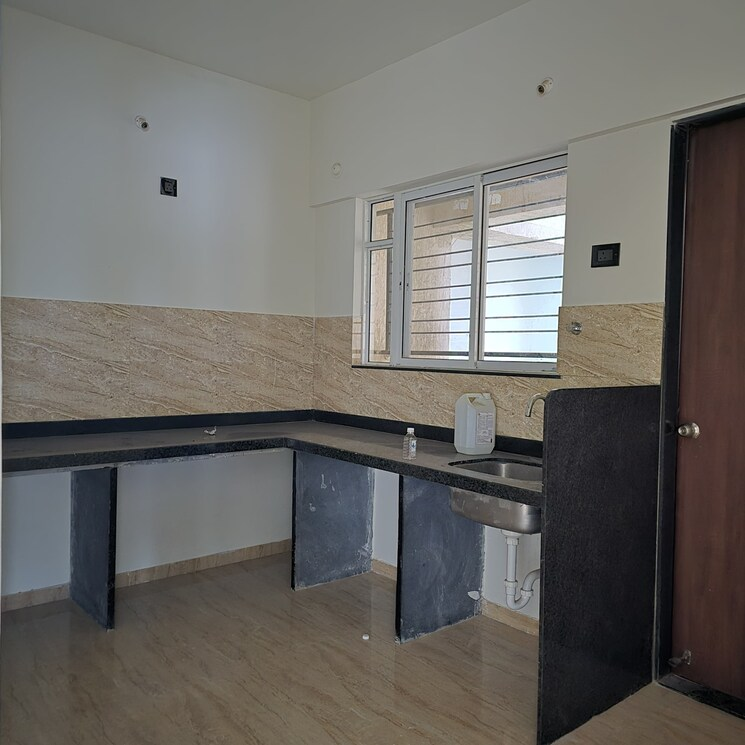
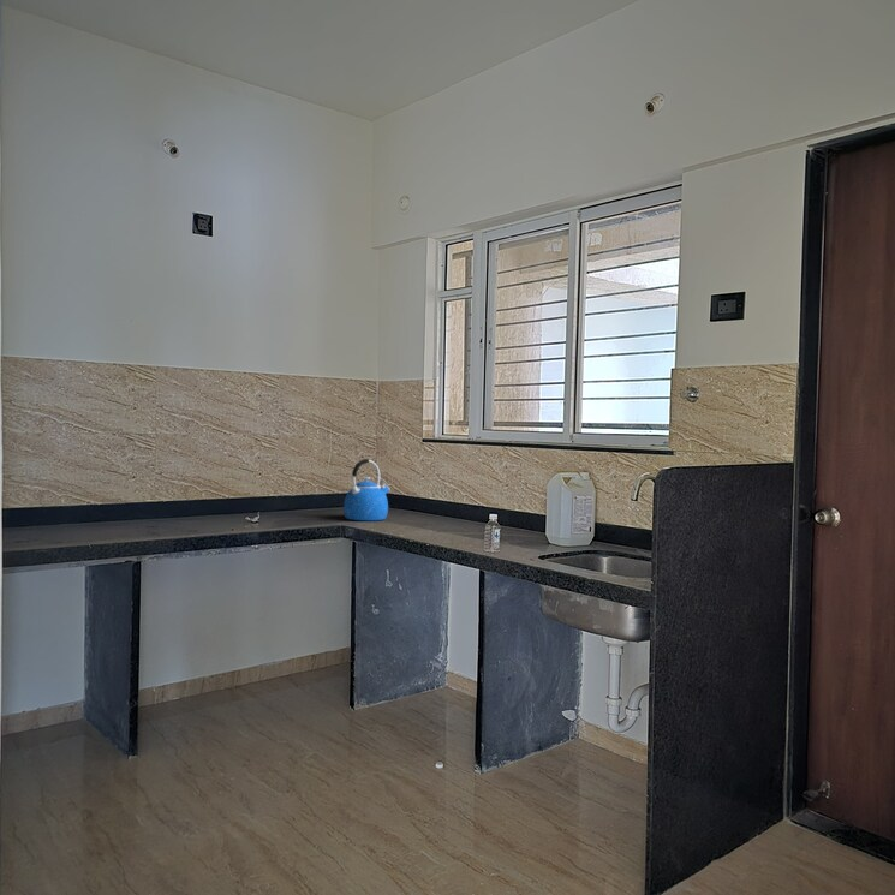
+ kettle (370, 488)
